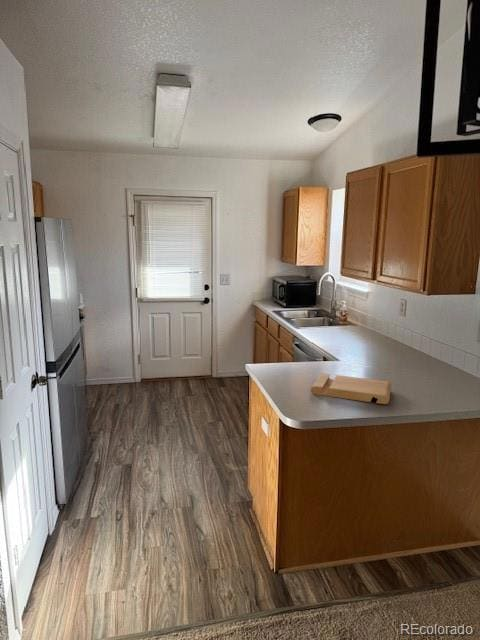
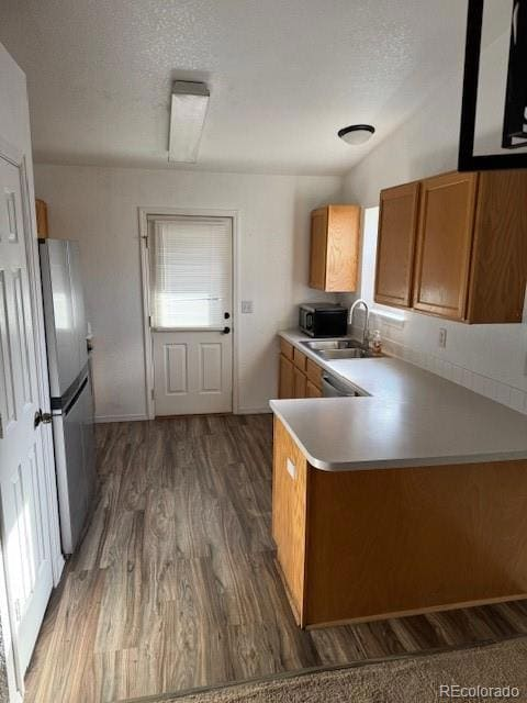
- cutting board (351, 387)
